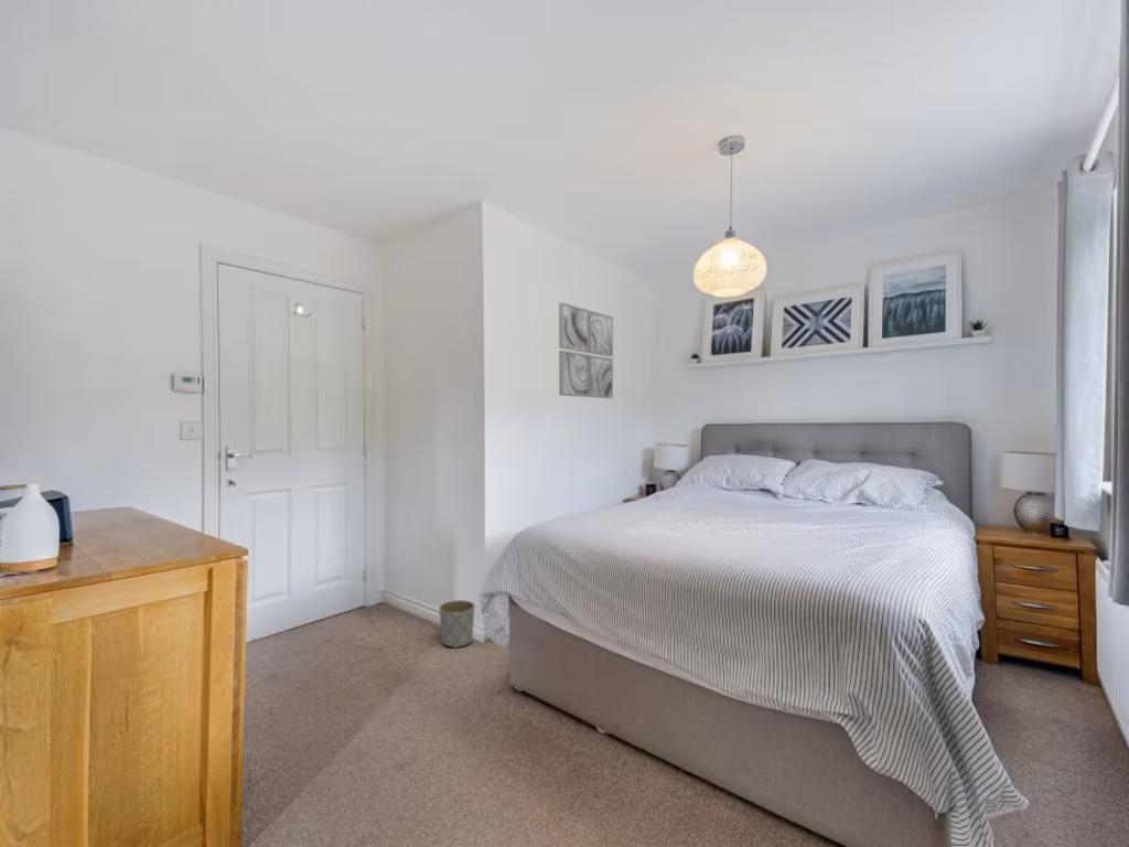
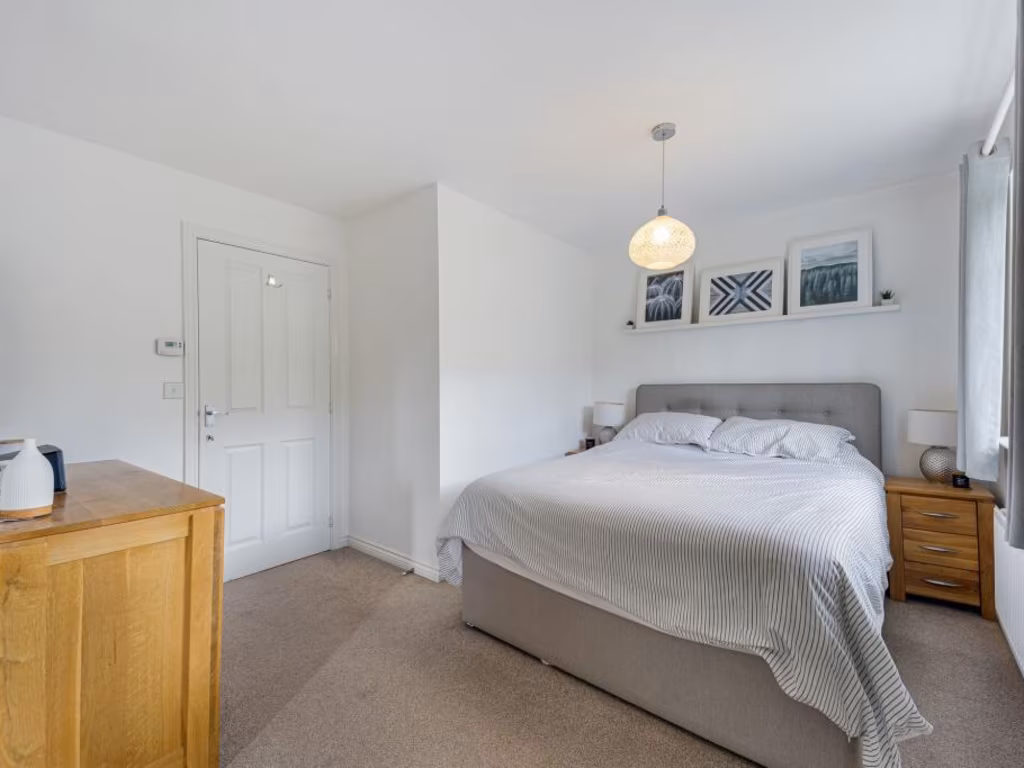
- planter (456, 623)
- wall art (587, 354)
